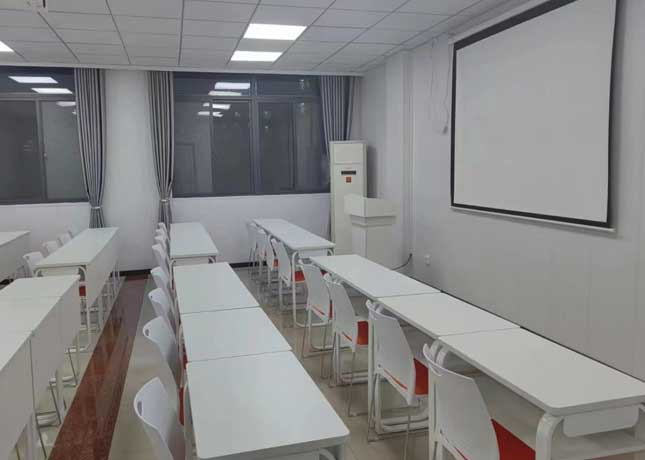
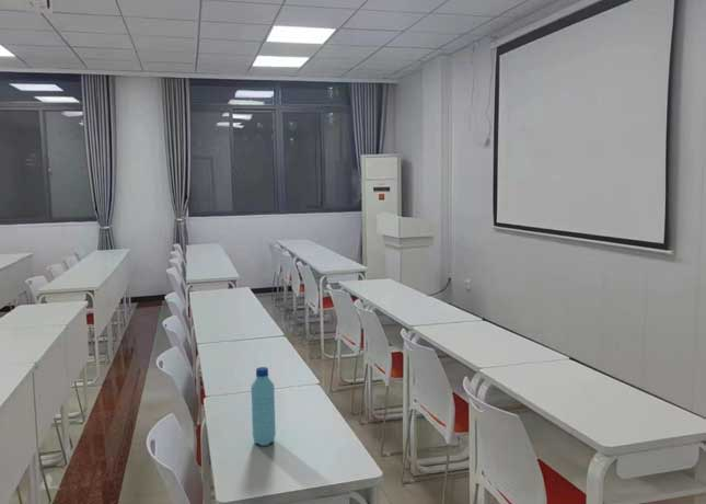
+ water bottle (263, 405)
